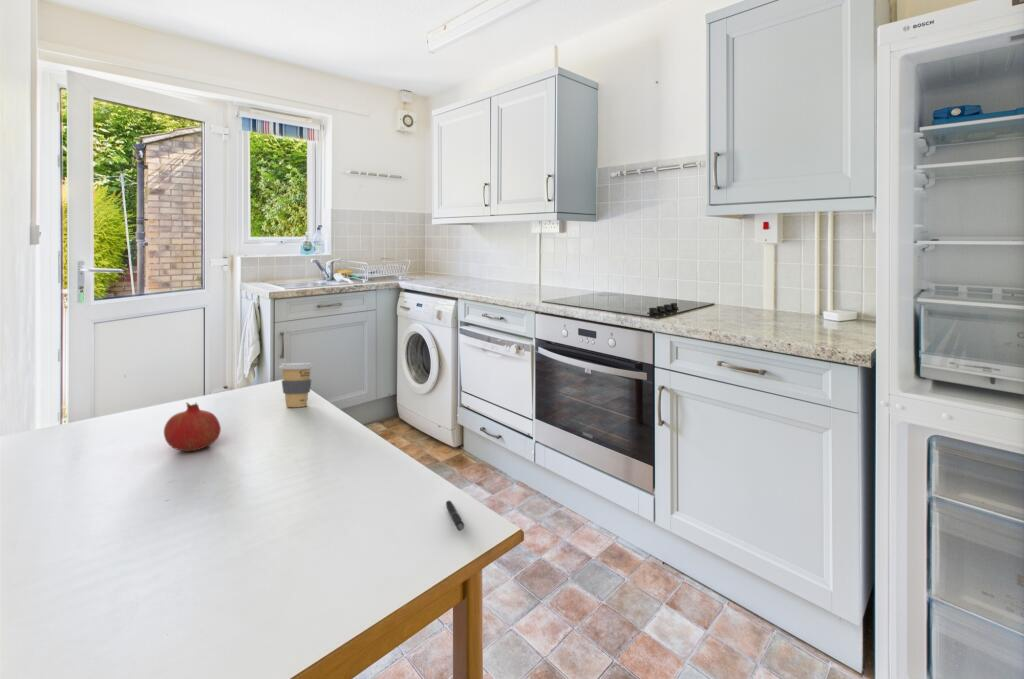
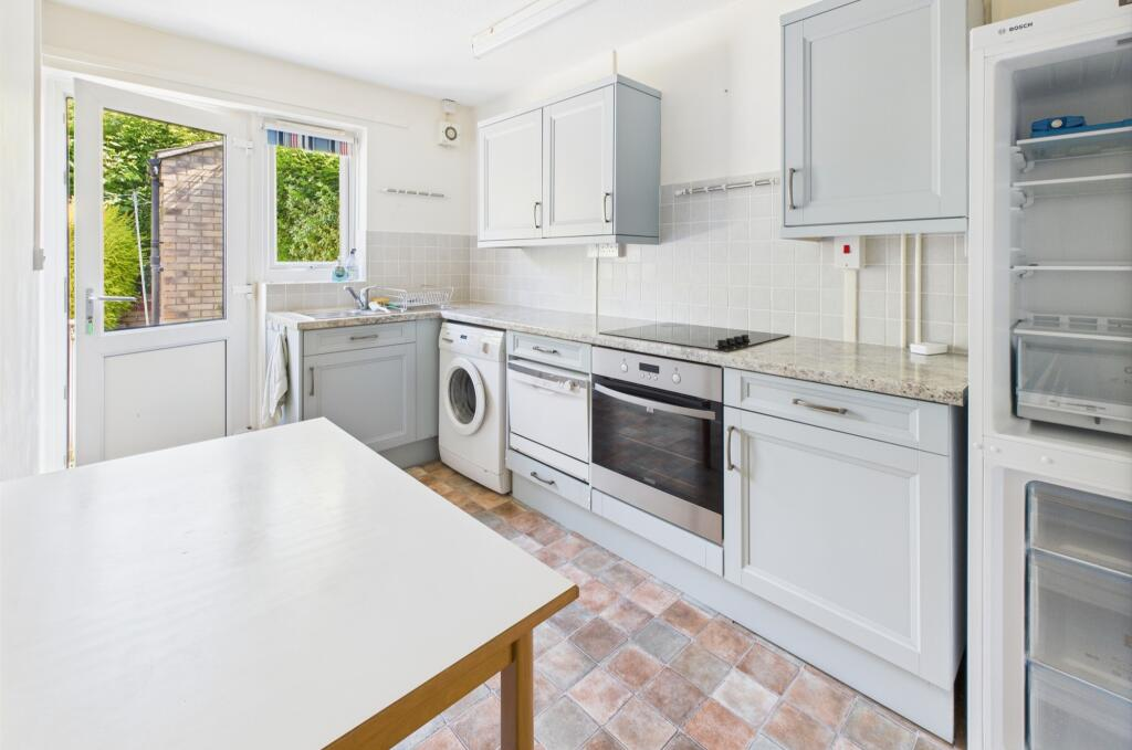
- pen (453, 513)
- coffee cup (296, 384)
- fruit (192, 426)
